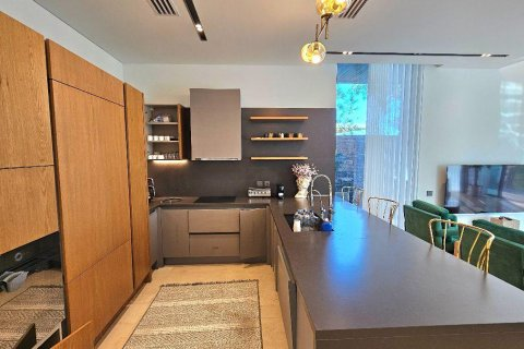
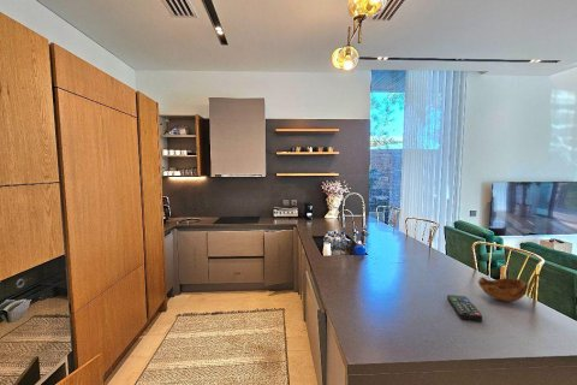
+ bowl (500, 289)
+ remote control (463, 306)
